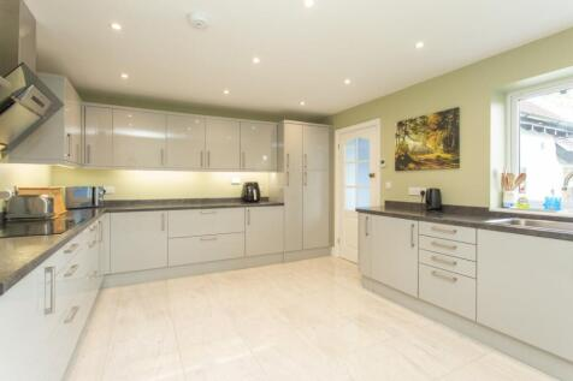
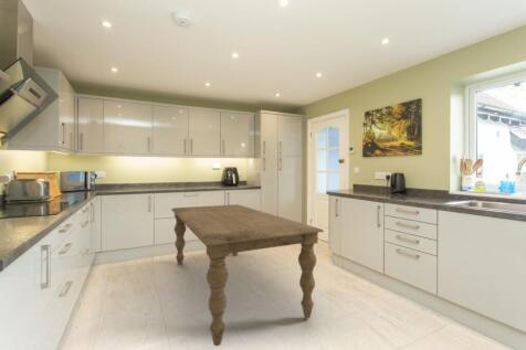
+ dining table (229, 250)
